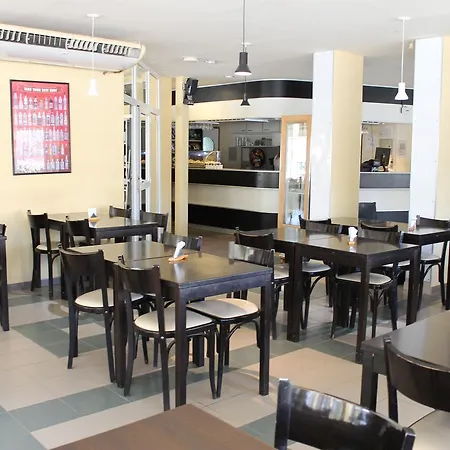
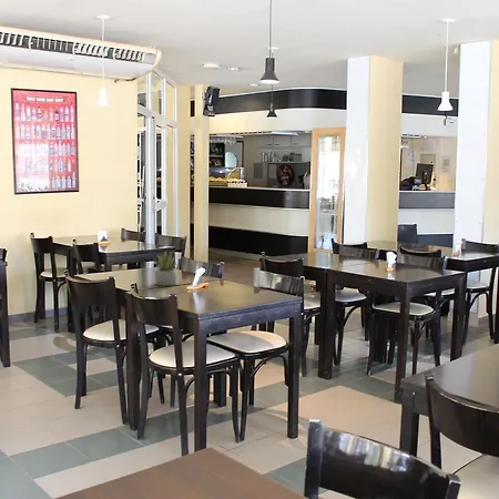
+ succulent plant (165, 267)
